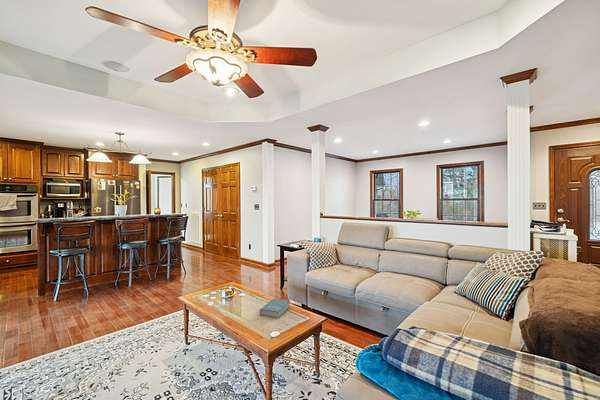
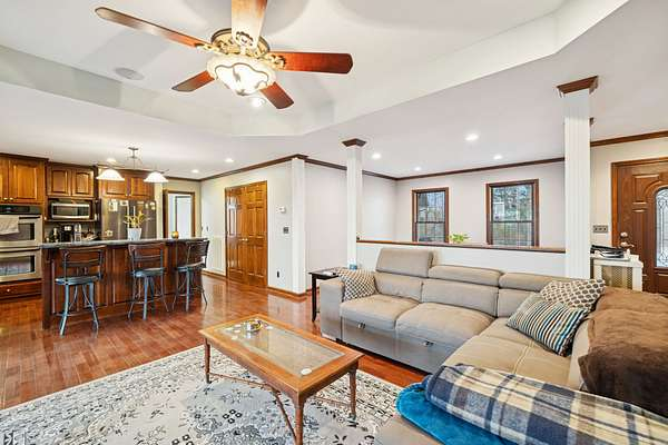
- book (275, 307)
